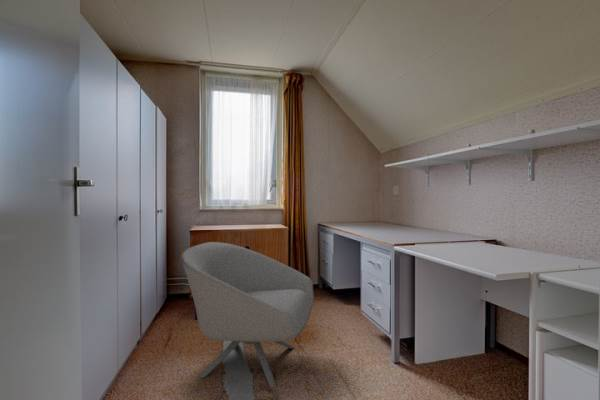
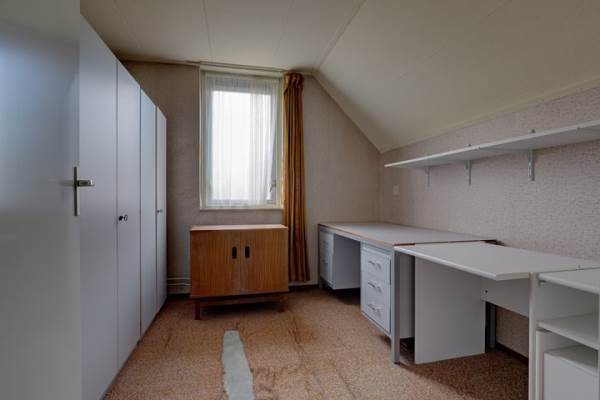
- armchair (257, 303)
